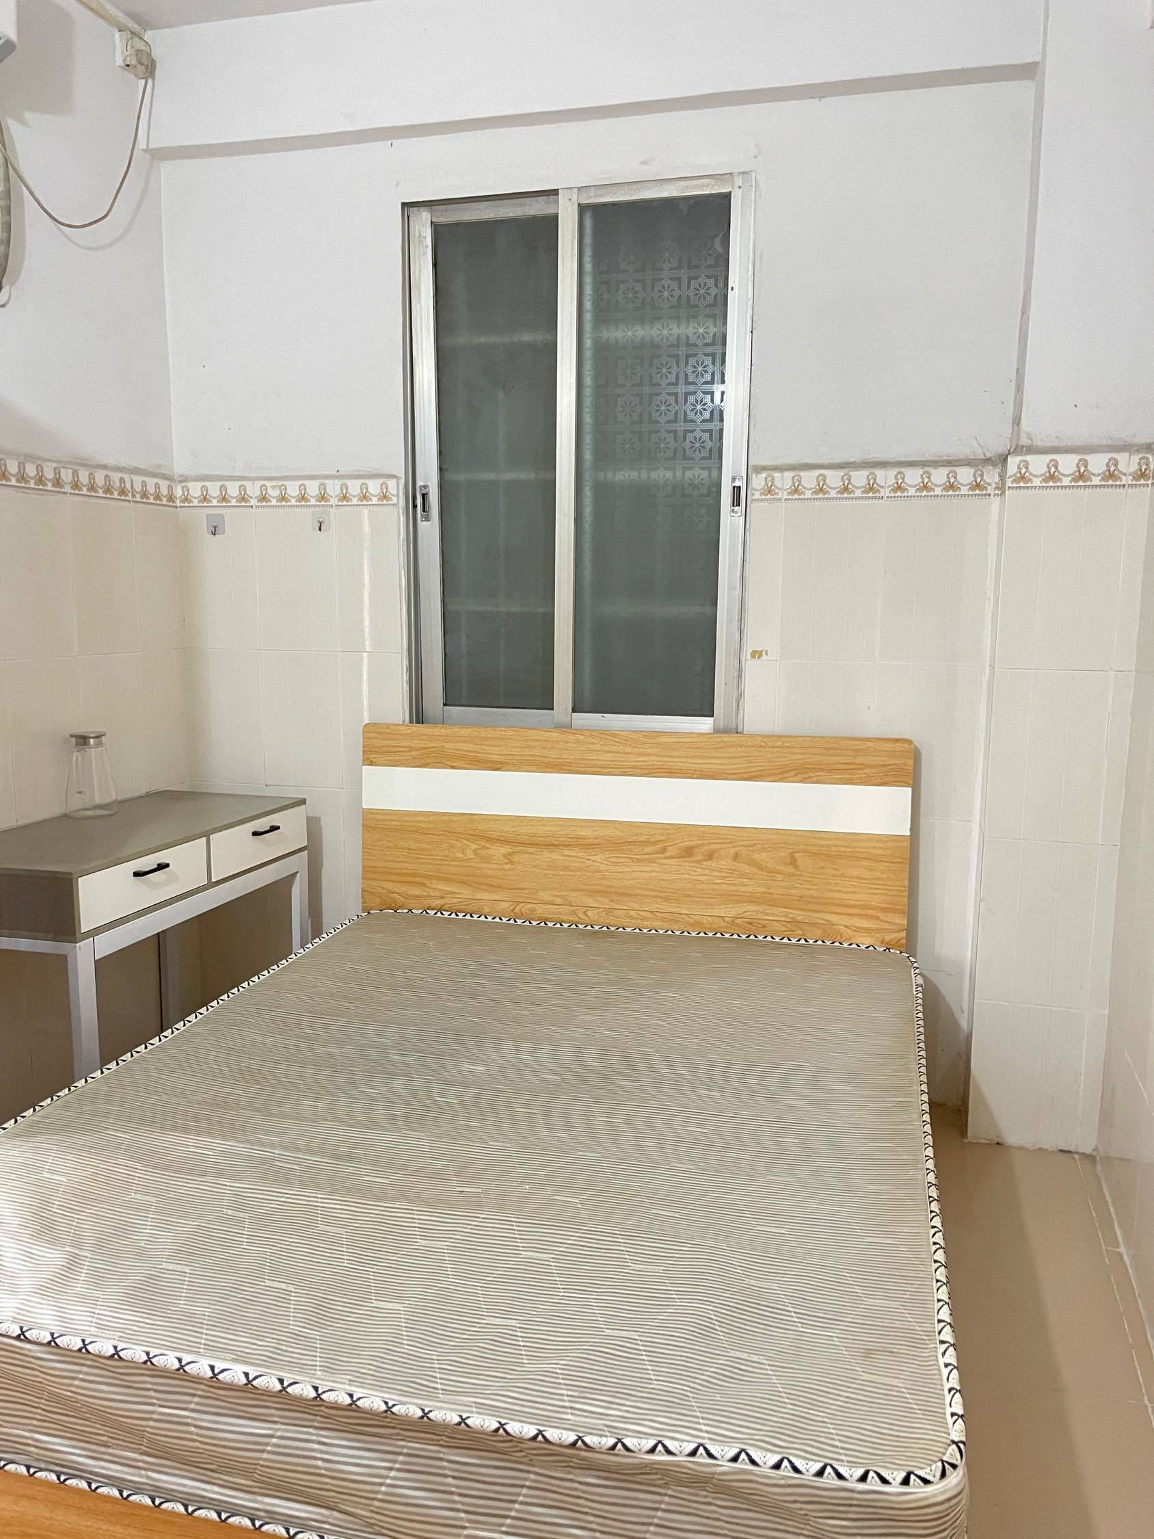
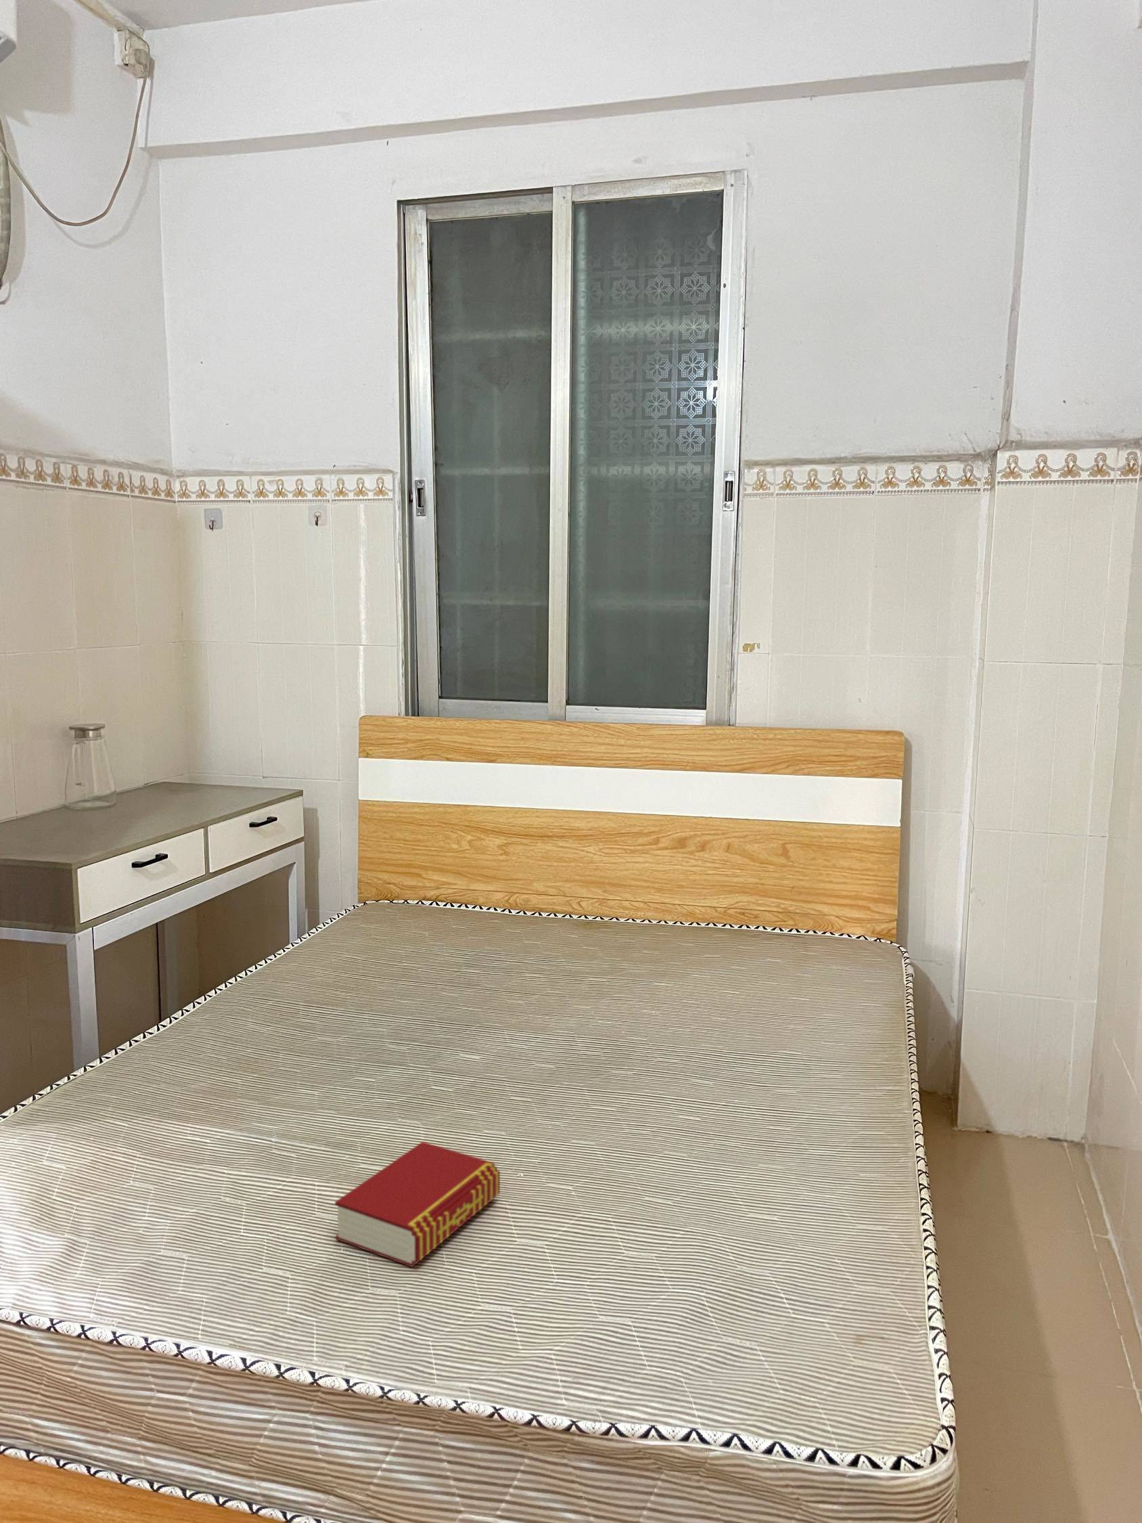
+ book (420, 1200)
